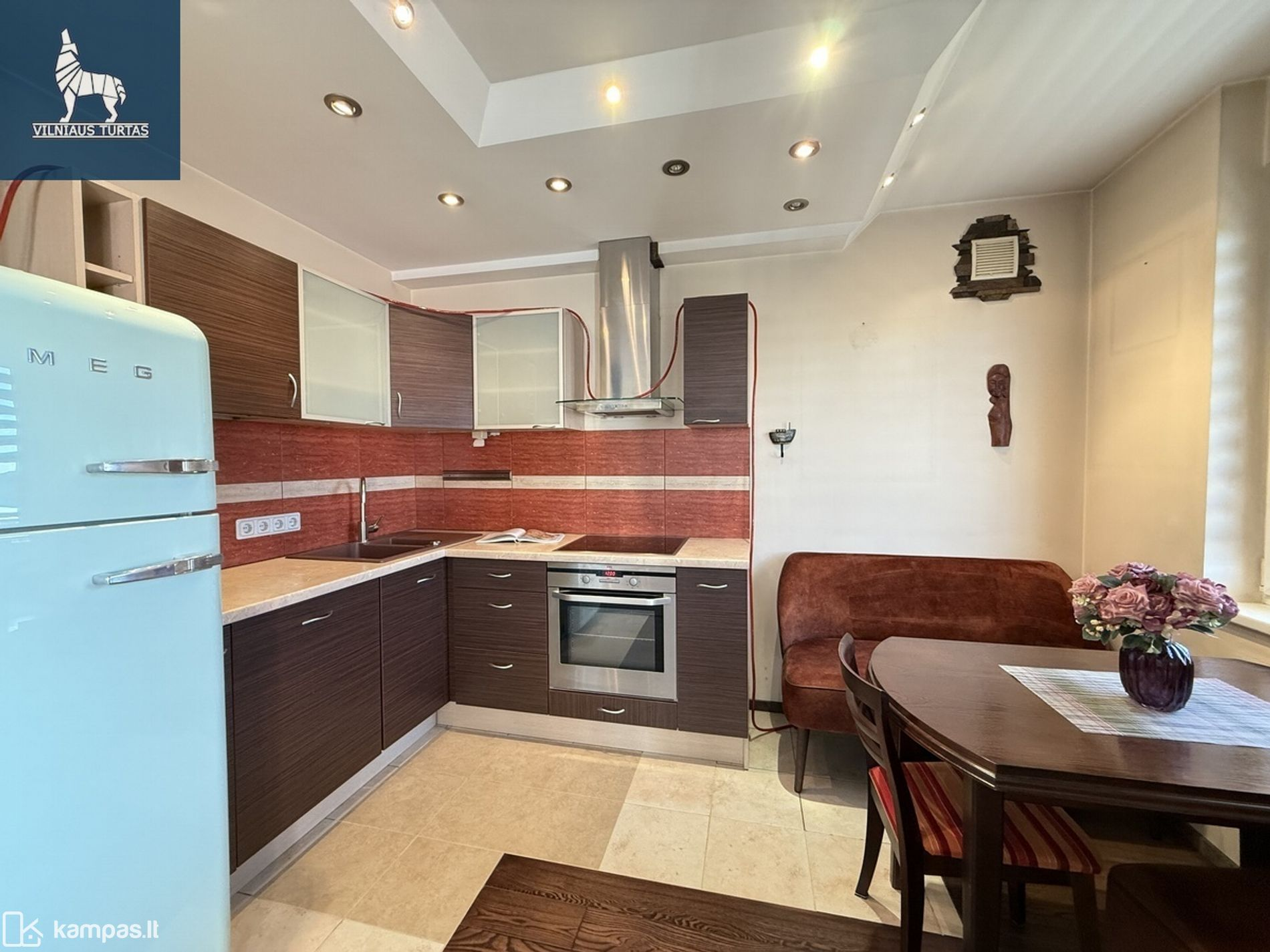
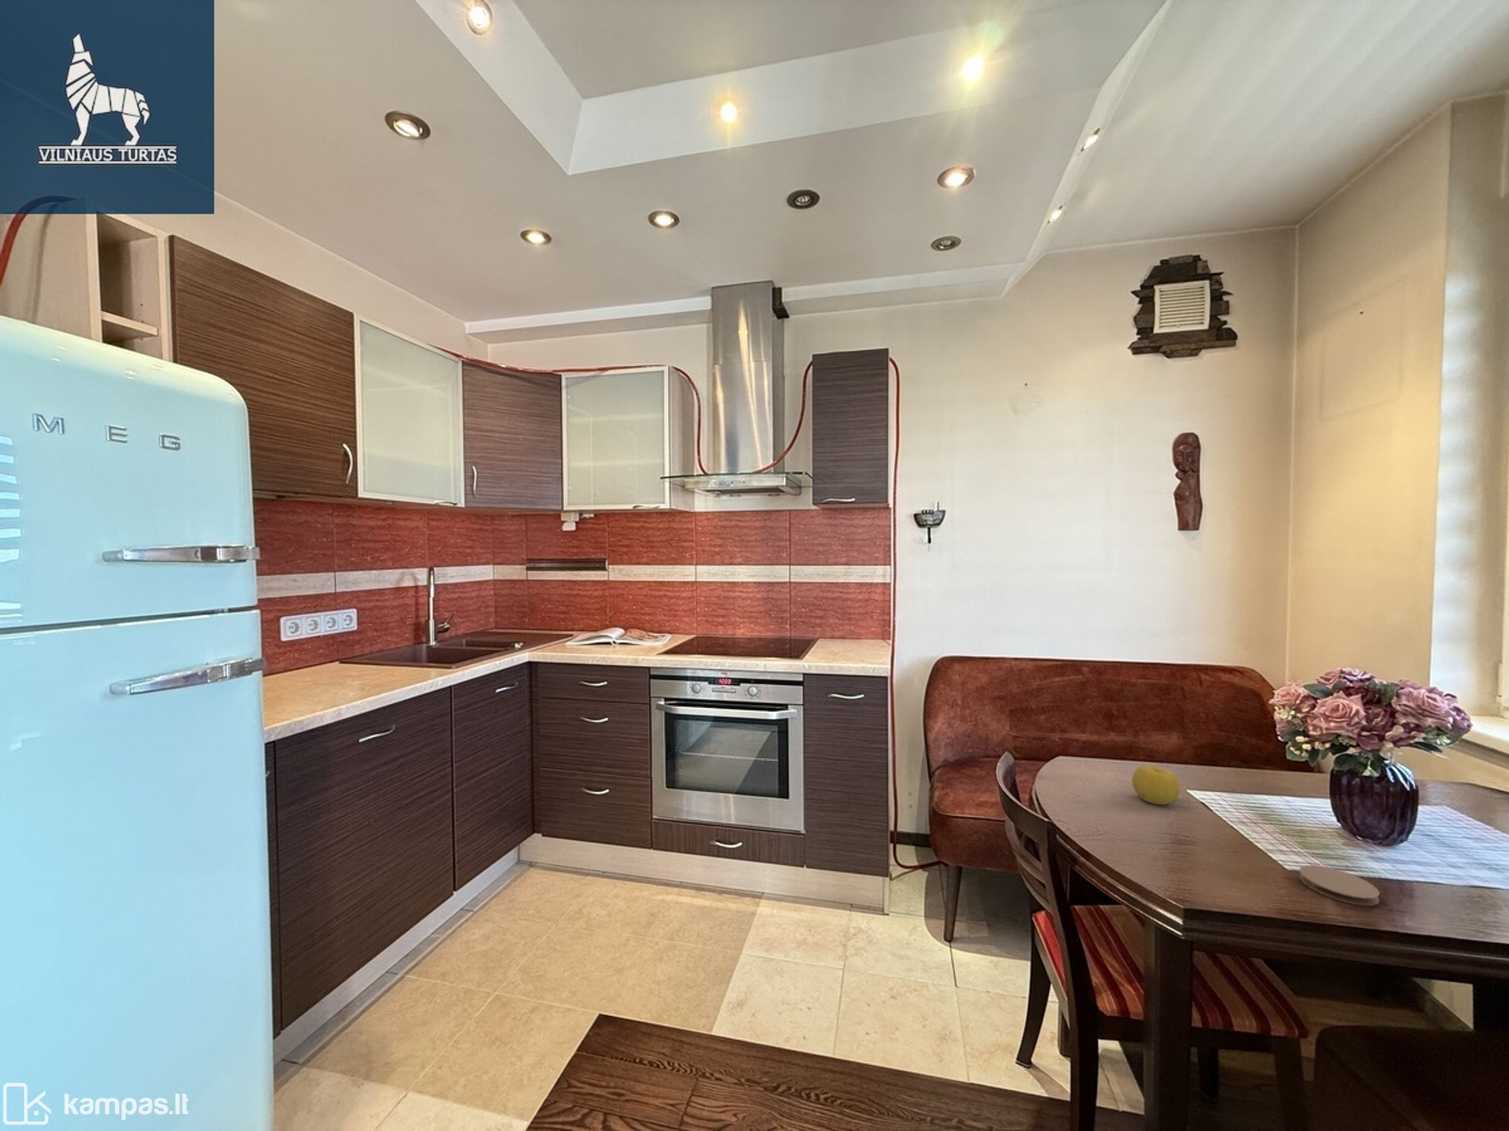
+ coaster (1338, 884)
+ fruit (1155, 784)
